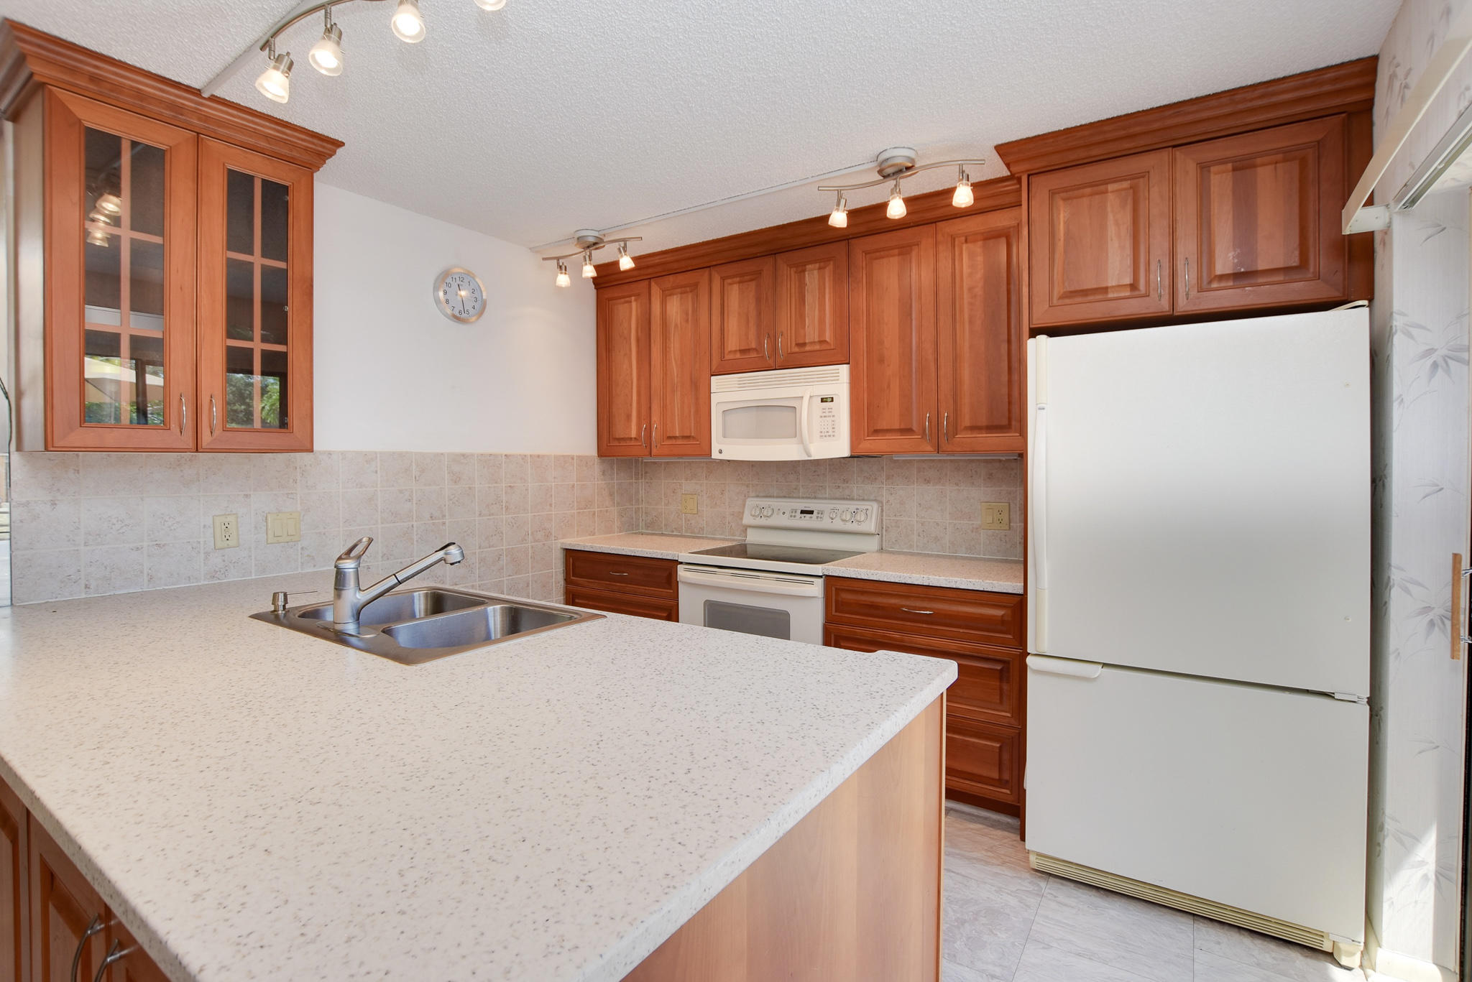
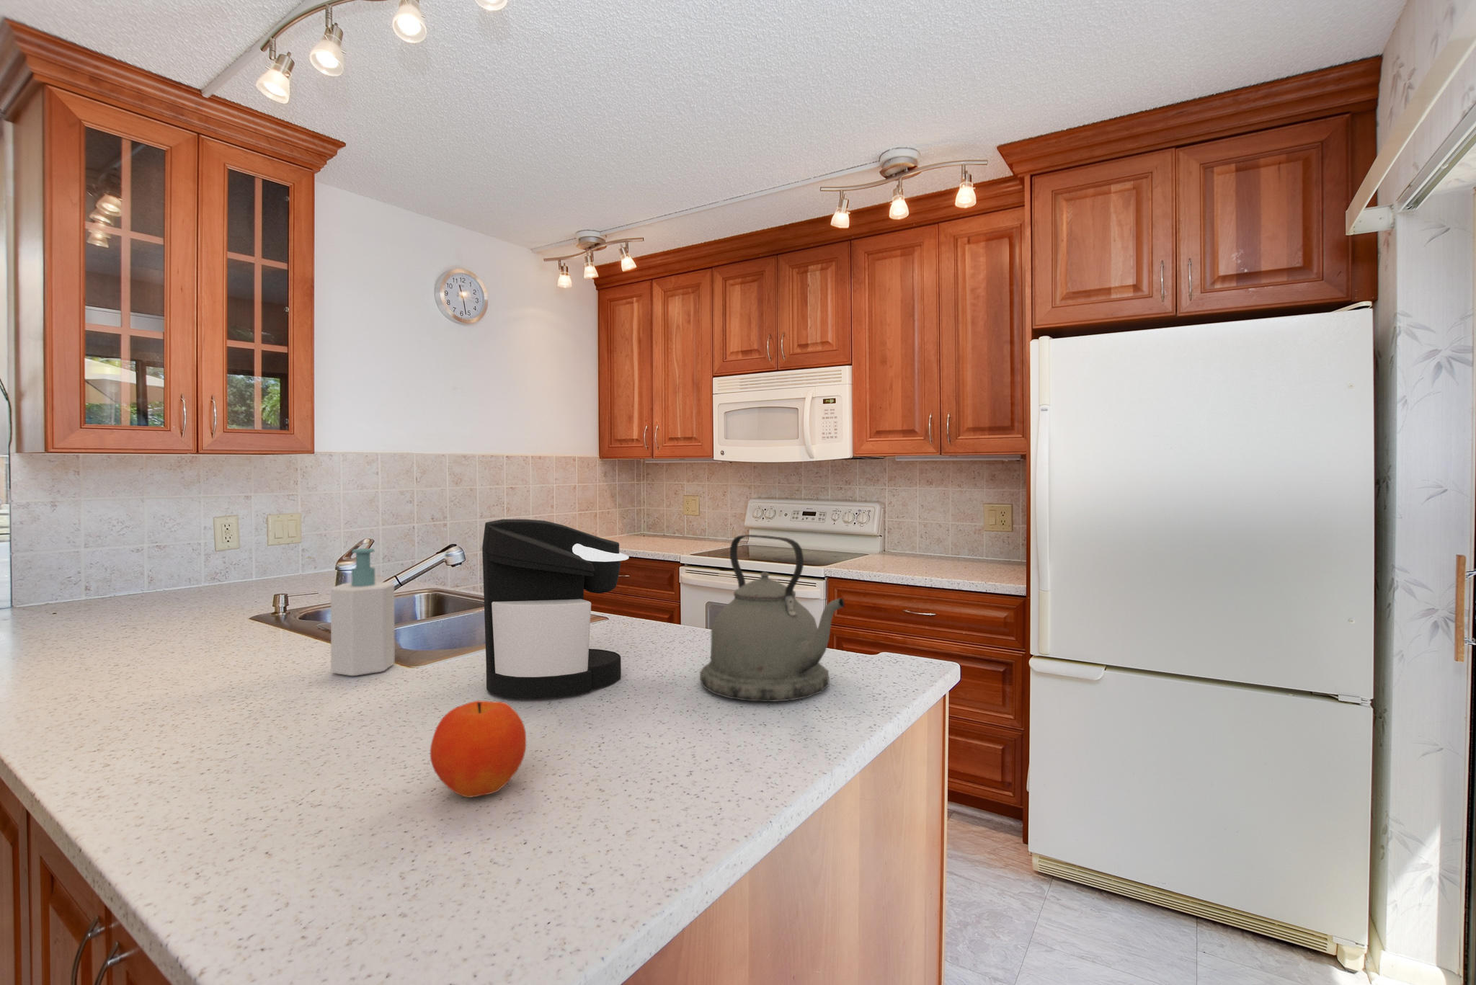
+ kettle (773, 610)
+ fruit (479, 745)
+ soap bottle (364, 609)
+ coffee maker (558, 599)
